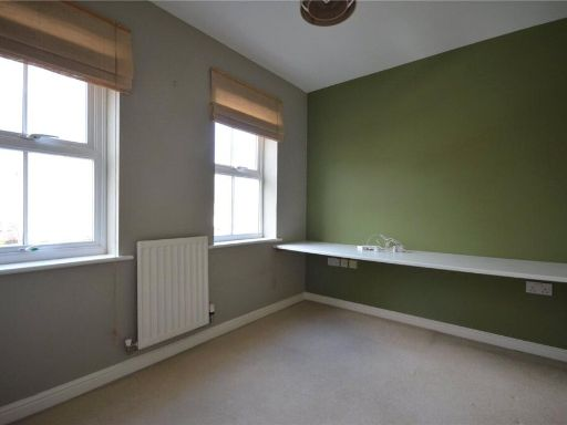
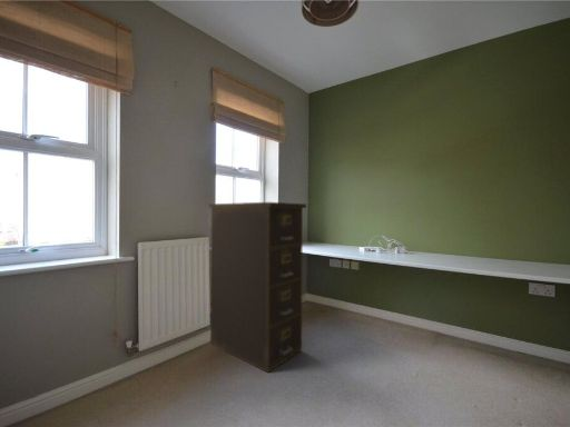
+ filing cabinet (256, 275)
